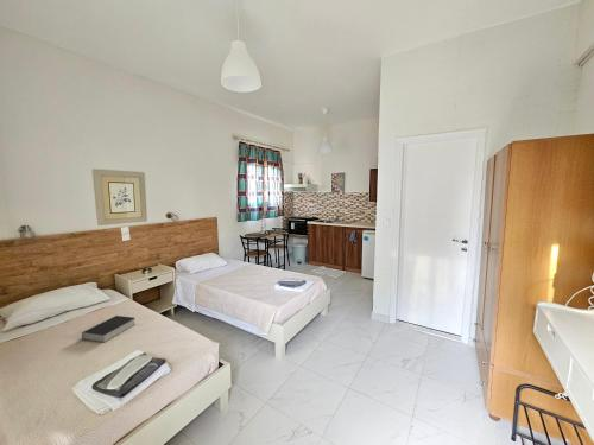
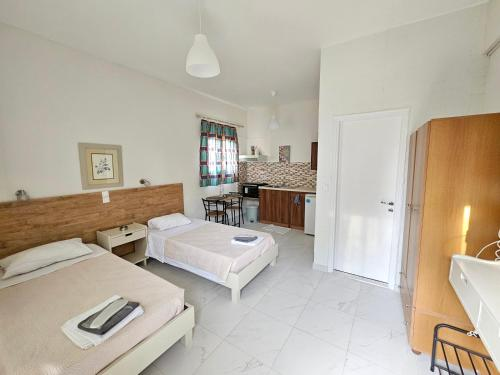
- book (107, 329)
